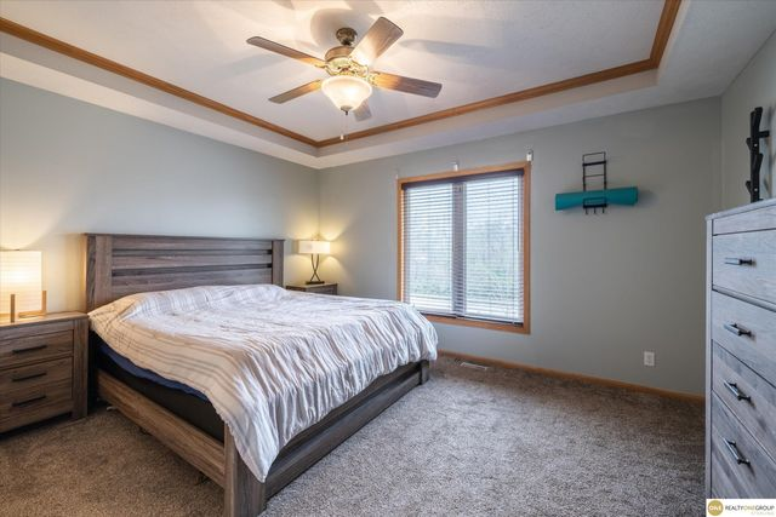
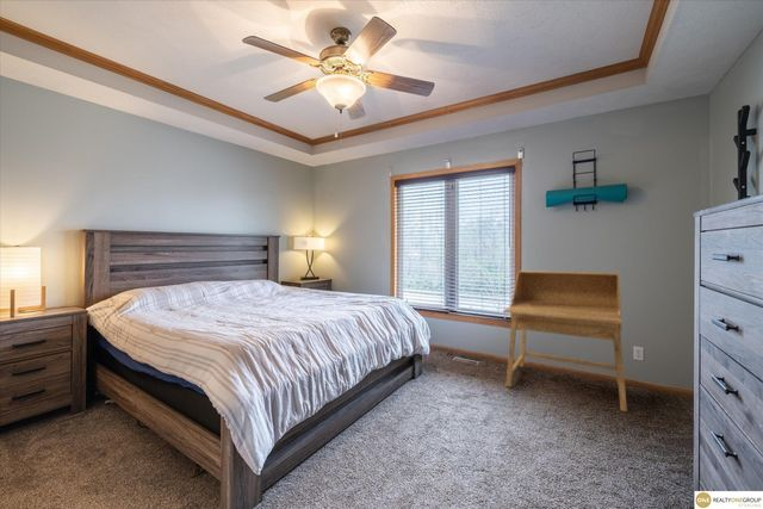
+ desk (563, 331)
